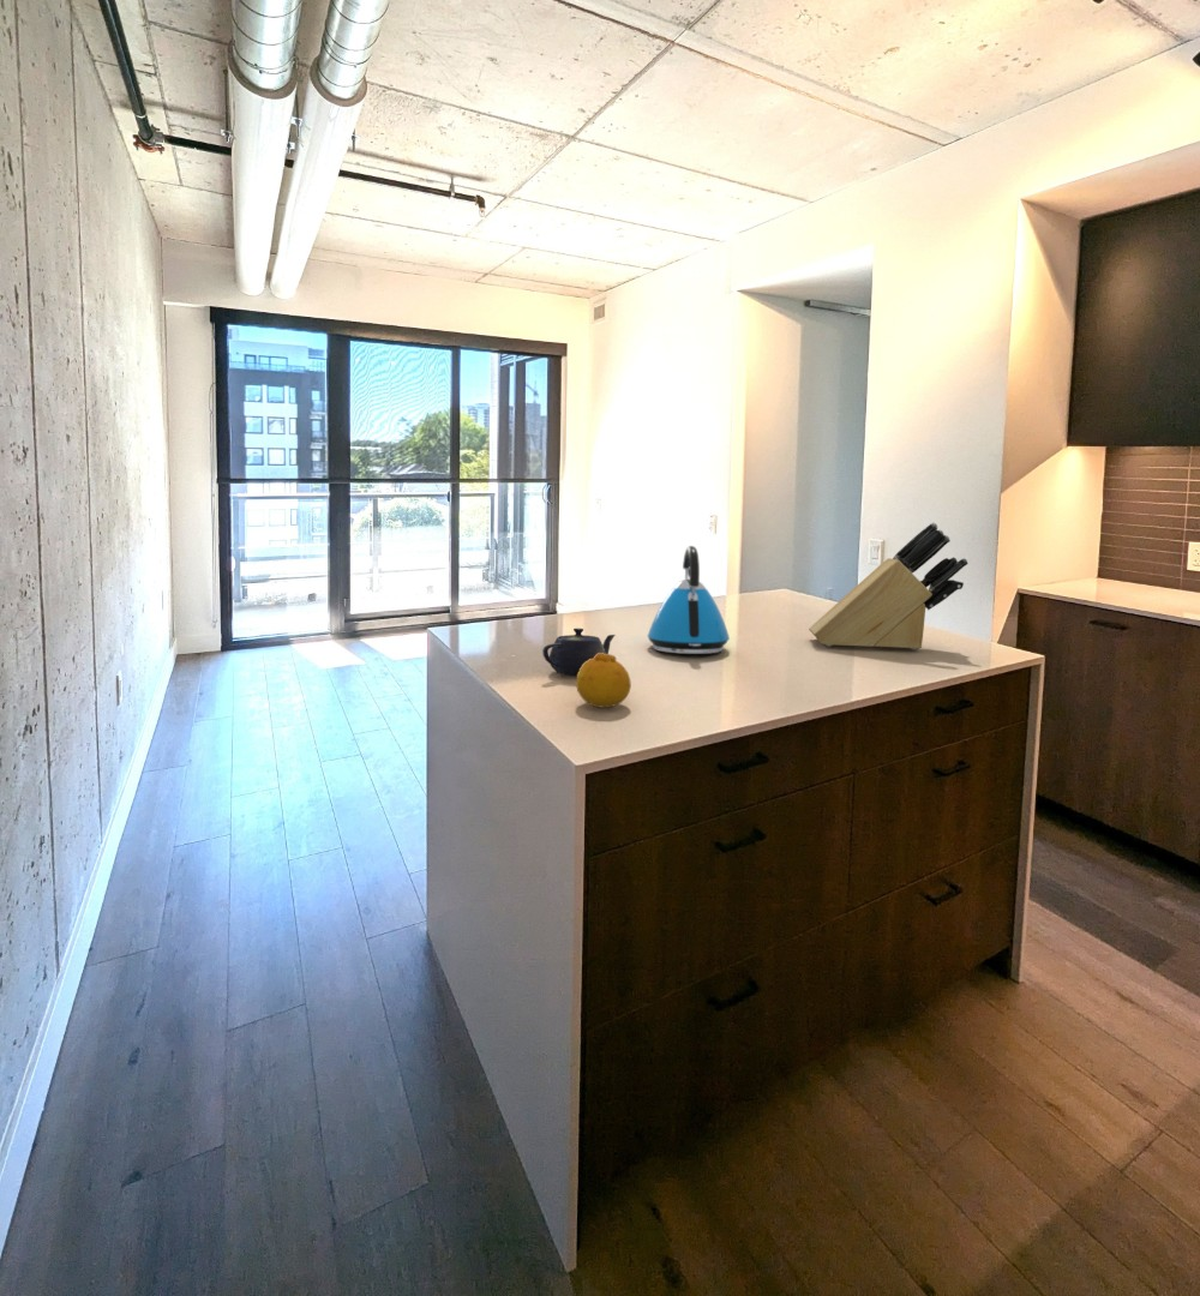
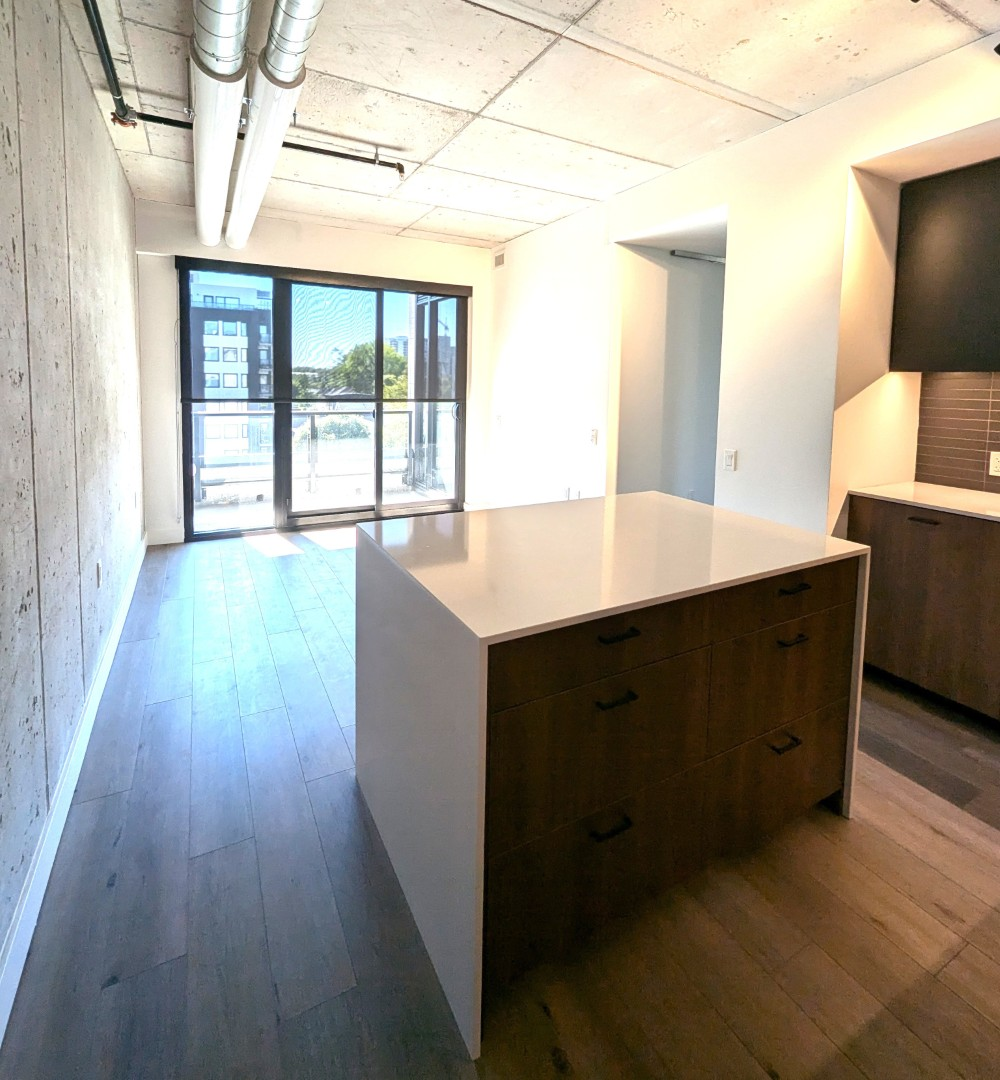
- teapot (580, 650)
- kettle (689, 598)
- knife block (886, 584)
- fruit (602, 679)
